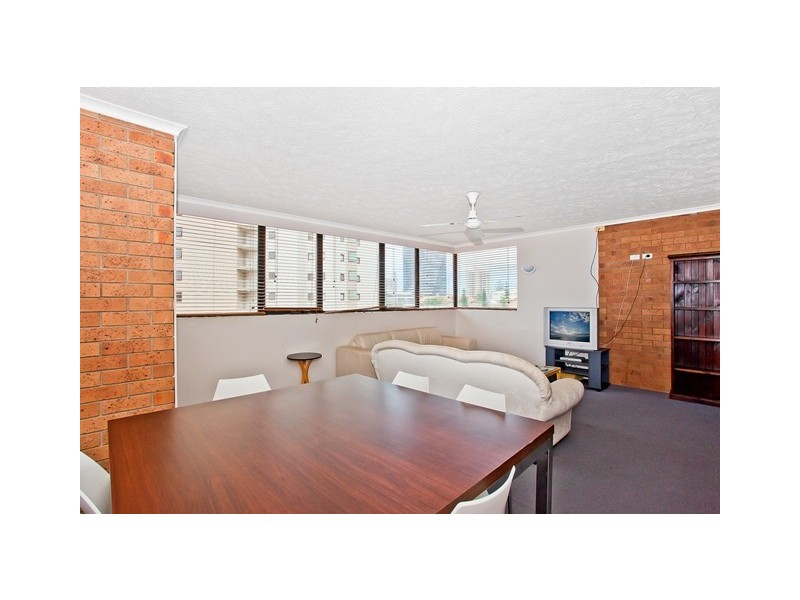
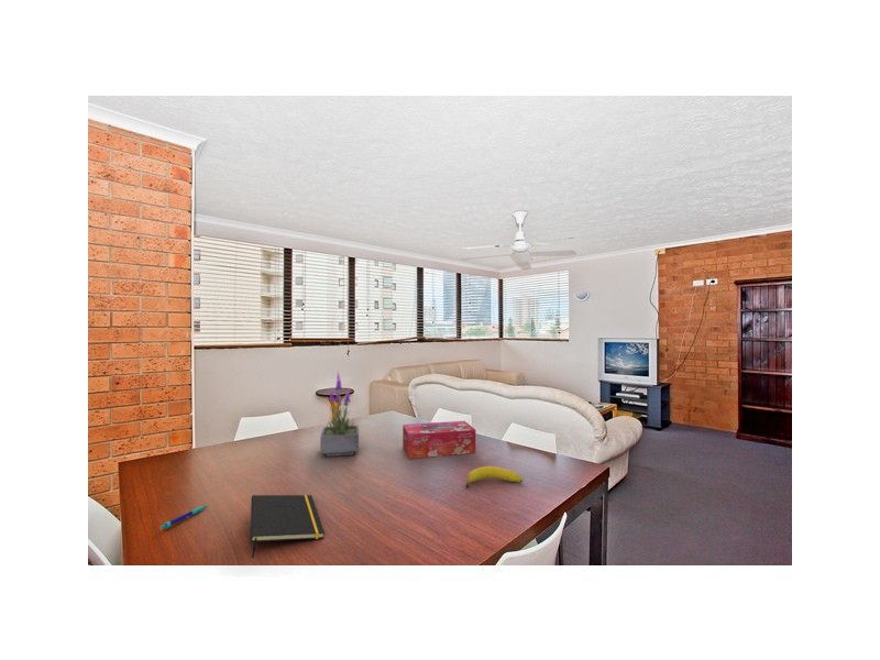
+ potted plant (340, 410)
+ fruit (492, 475)
+ notepad (285, 515)
+ pen (186, 515)
+ tissue box (438, 438)
